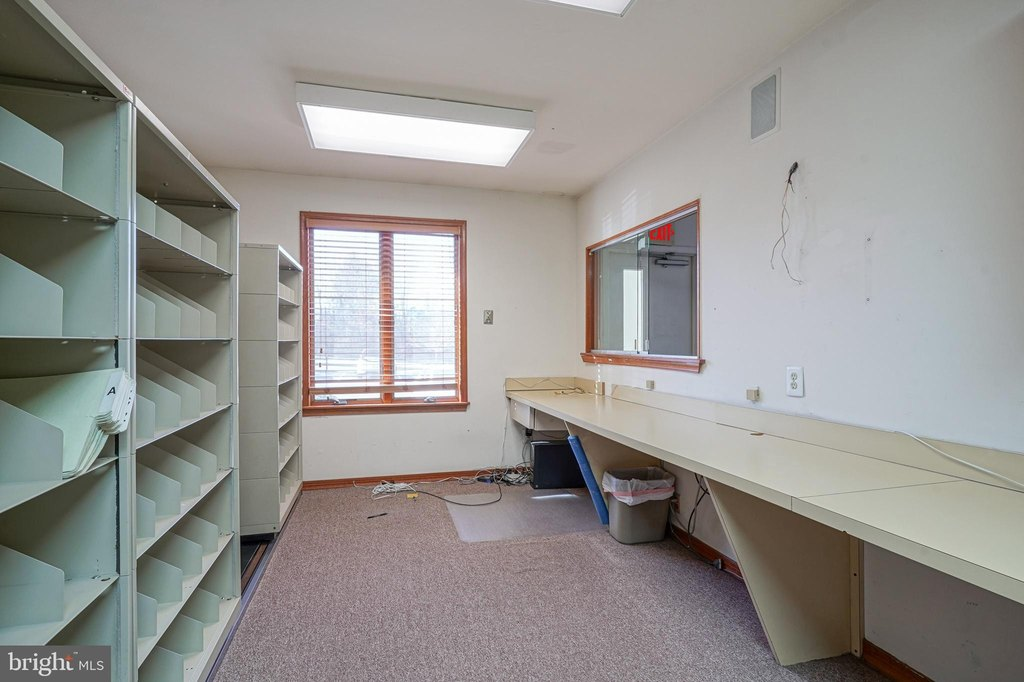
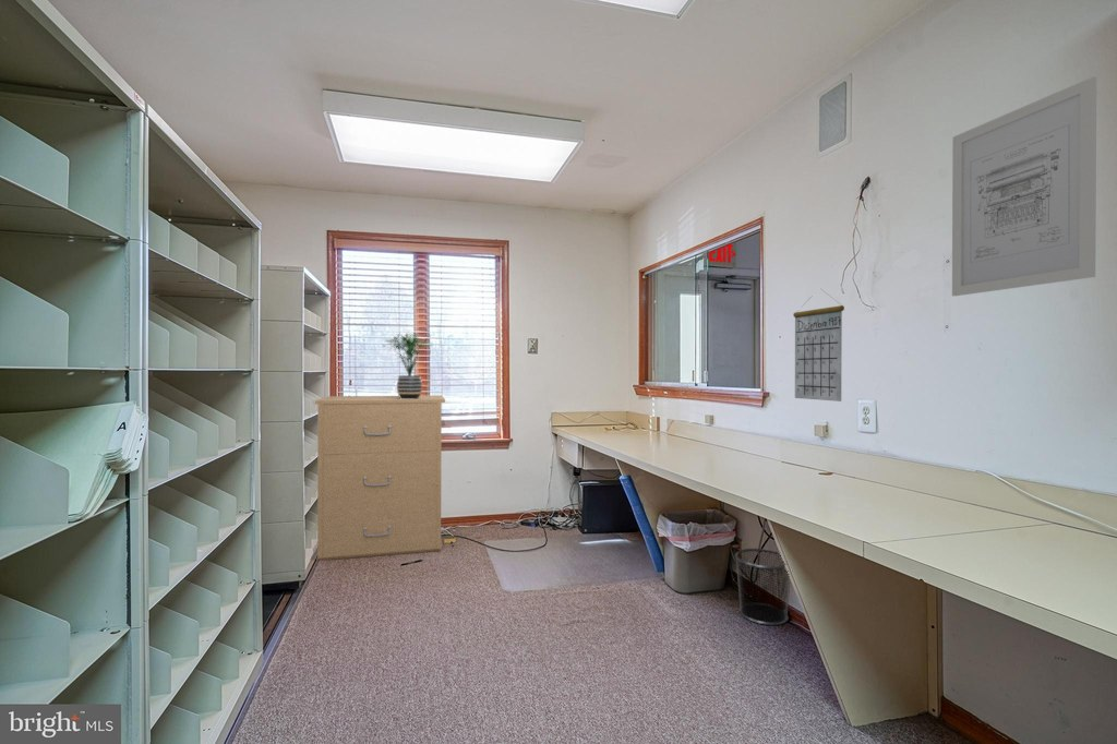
+ waste bin (762, 585)
+ potted plant (408, 364)
+ calendar (817, 344)
+ filing cabinet (384, 469)
+ wall art (1016, 199)
